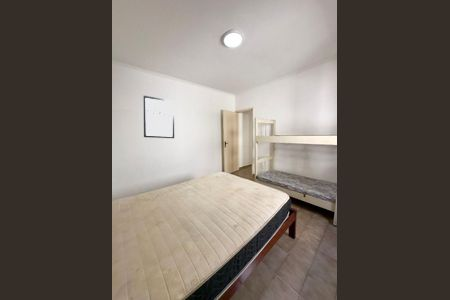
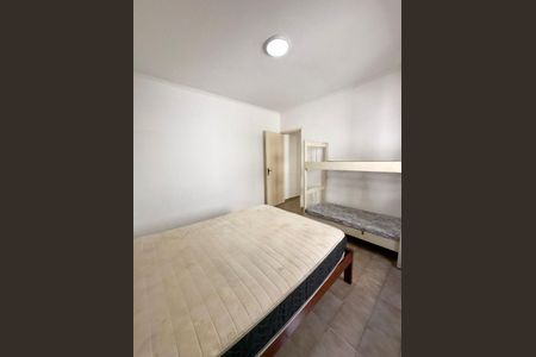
- wall art (159, 118)
